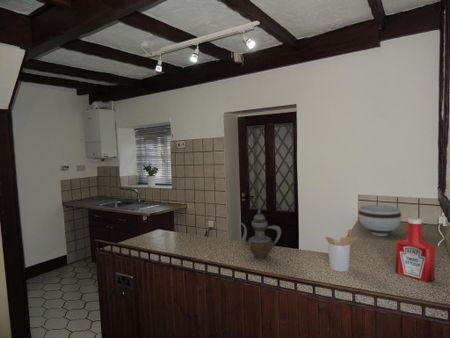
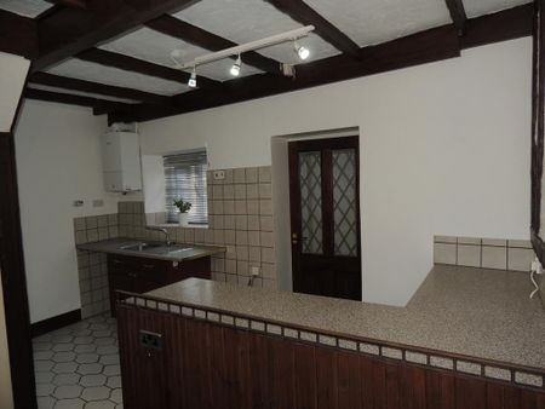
- soap bottle (414, 247)
- bowl (379, 221)
- teapot (260, 232)
- utensil holder (342, 250)
